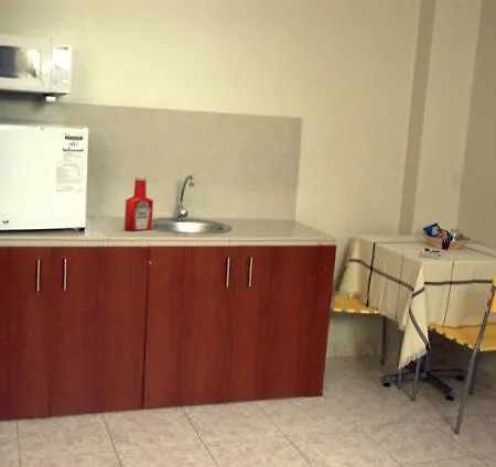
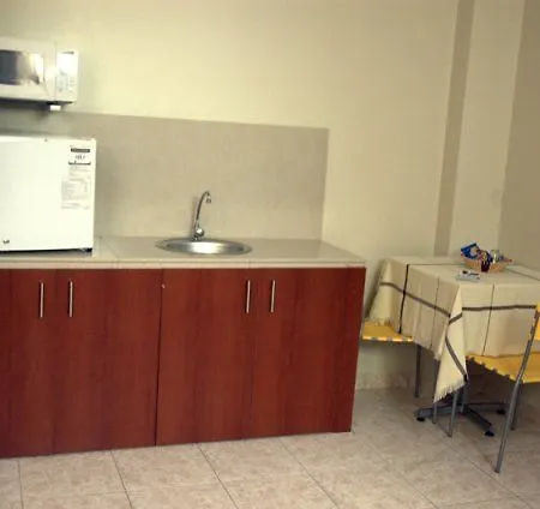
- soap bottle (139, 203)
